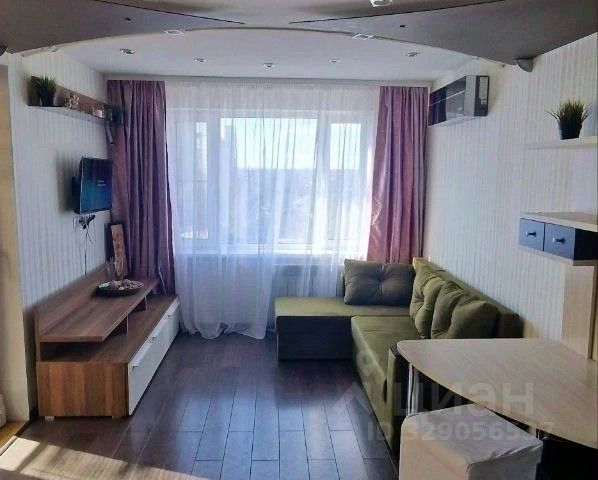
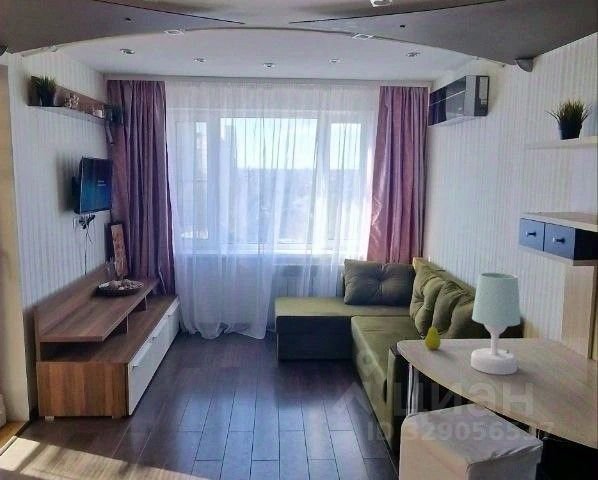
+ fruit (432, 336)
+ table lamp (495, 321)
